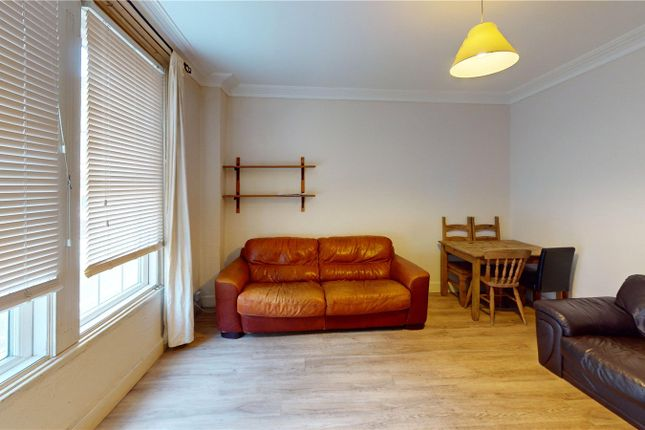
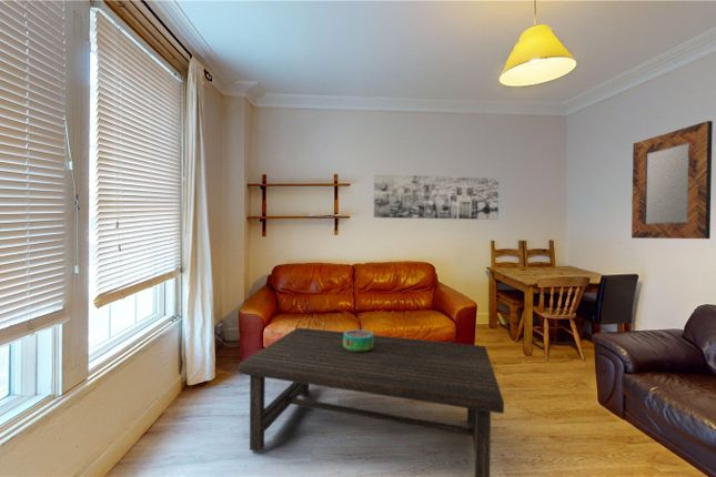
+ home mirror (667, 185)
+ coffee table (371, 393)
+ decorative bowl (357, 339)
+ wall art (436, 197)
